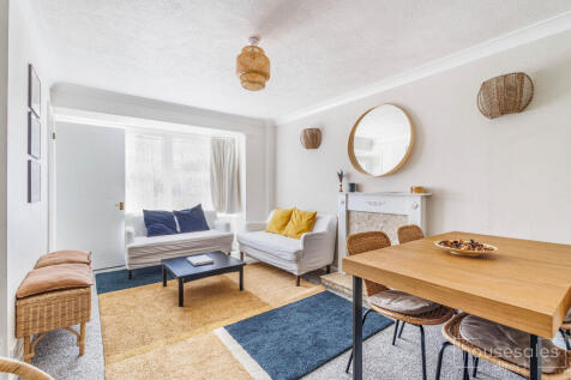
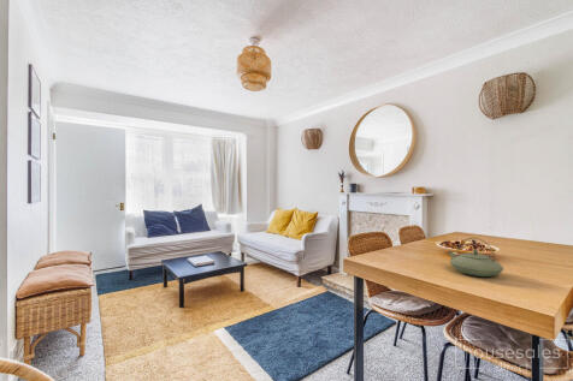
+ teapot (472, 254)
